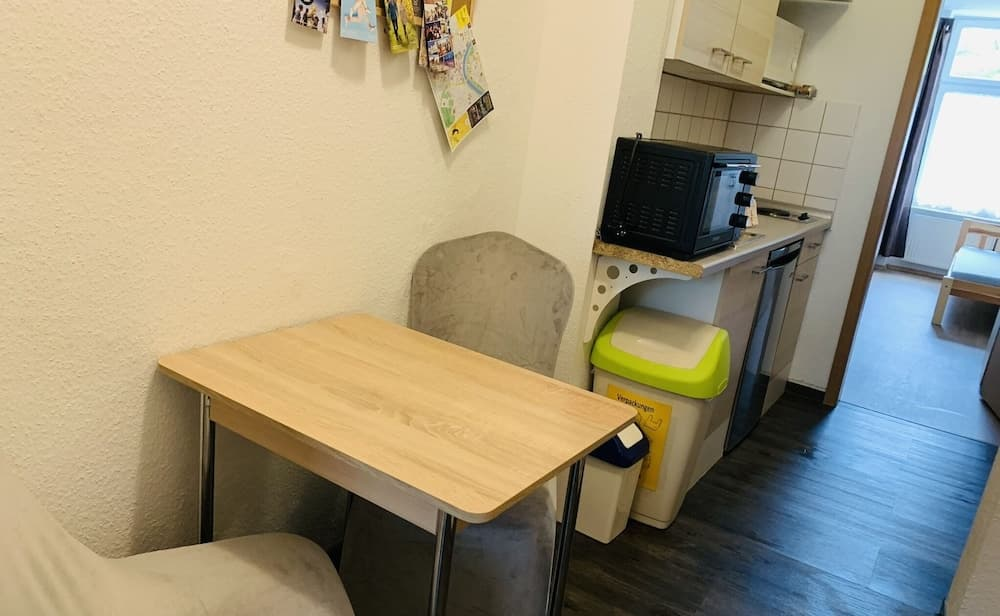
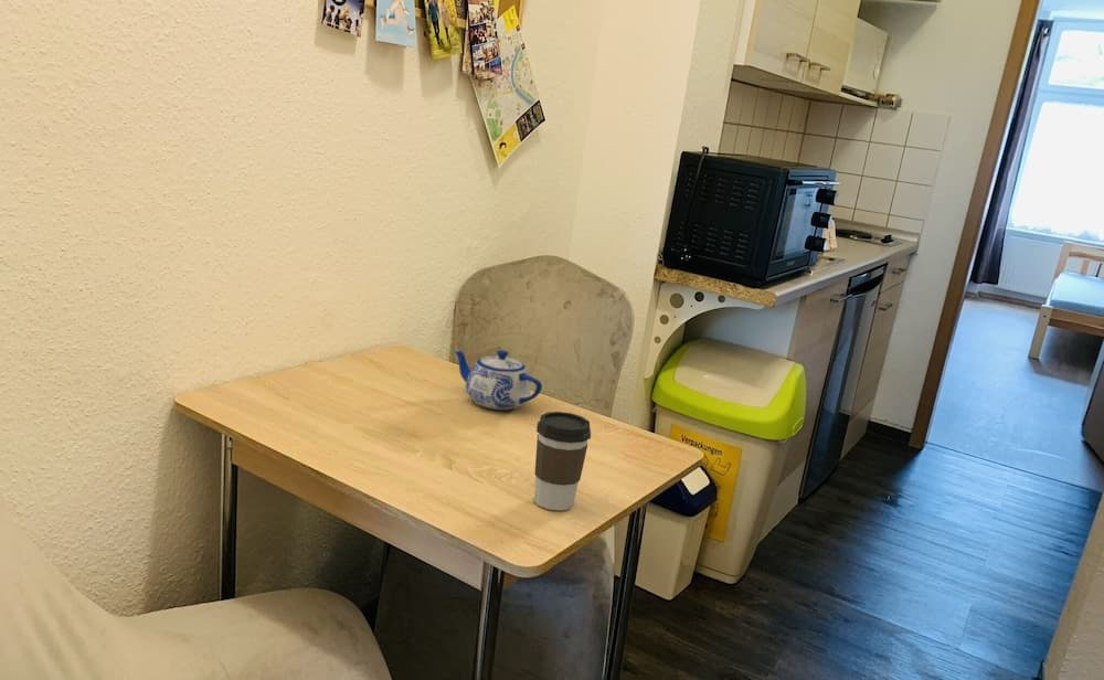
+ coffee cup (559, 461)
+ teapot (495, 375)
